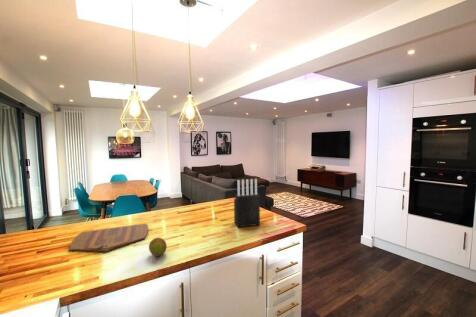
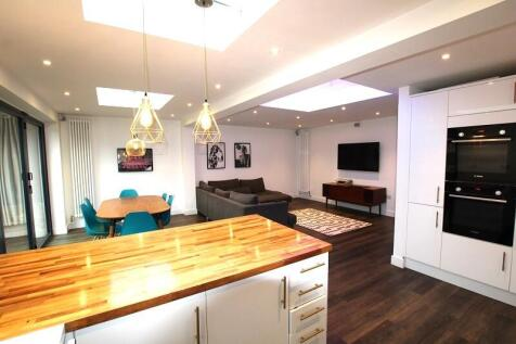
- knife block (246, 201)
- cutting board (111, 237)
- fruit (158, 246)
